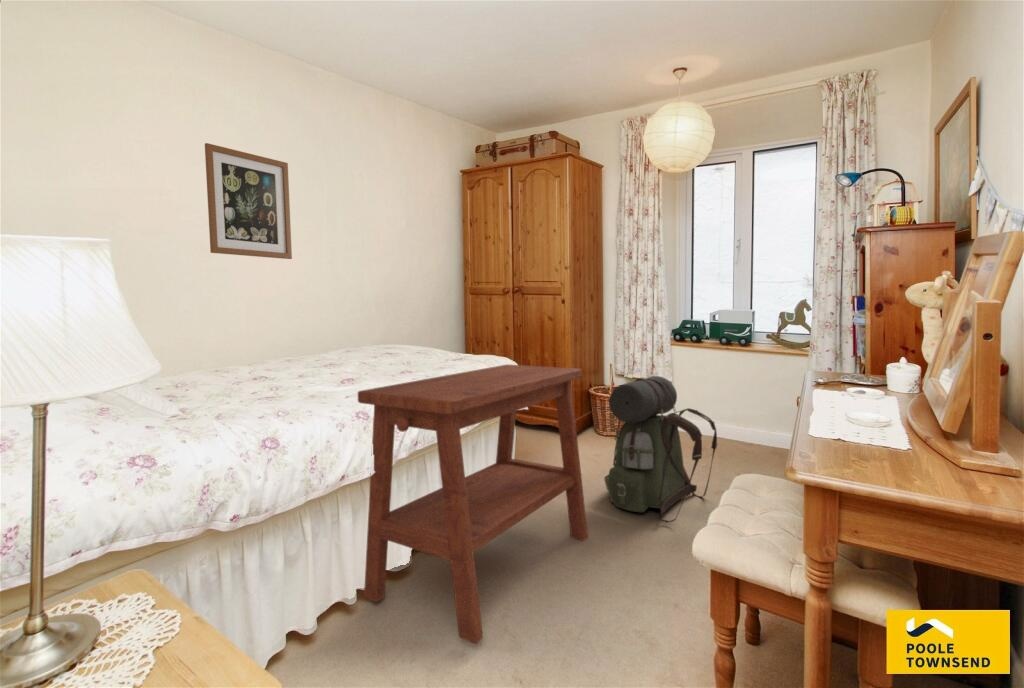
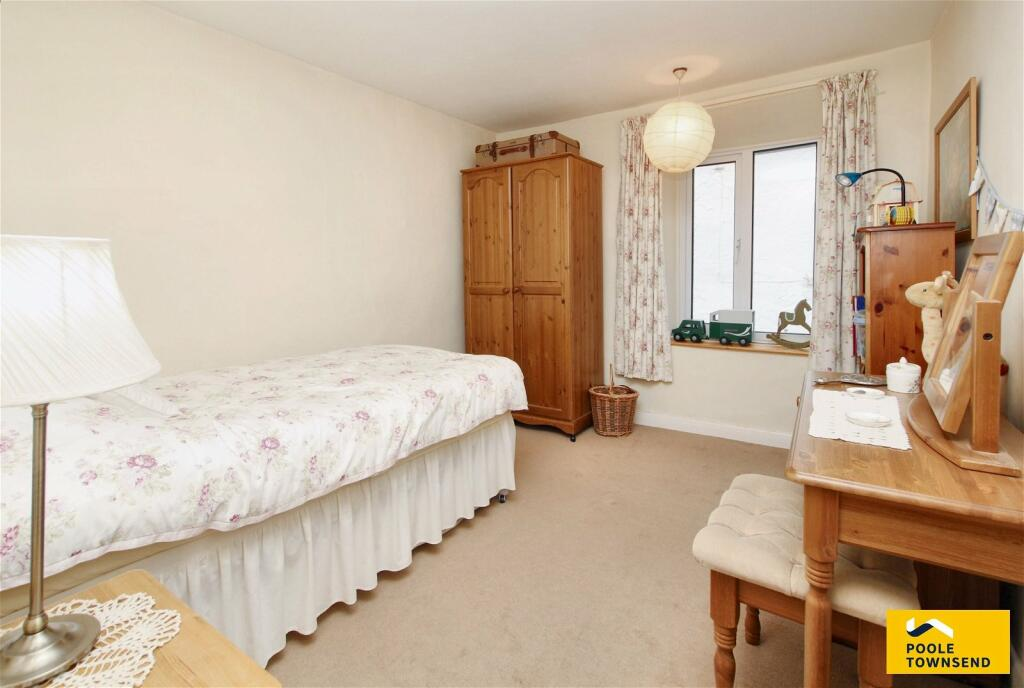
- wall art (251, 205)
- backpack (658, 441)
- side table (486, 472)
